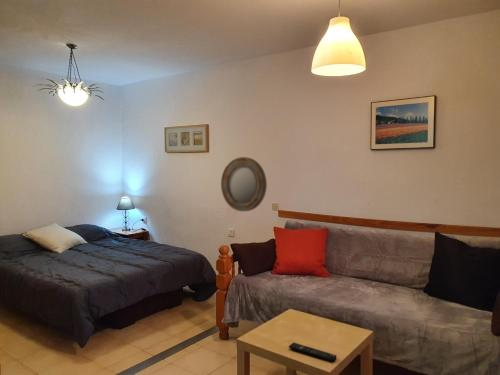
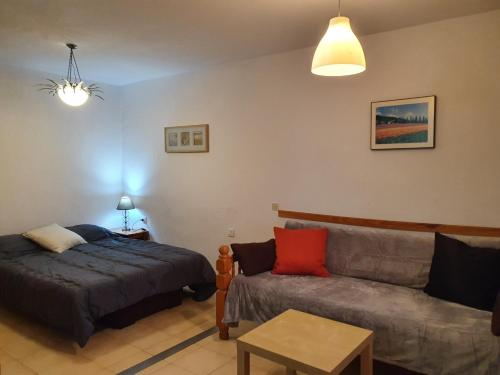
- home mirror (242, 184)
- remote control (312, 352)
